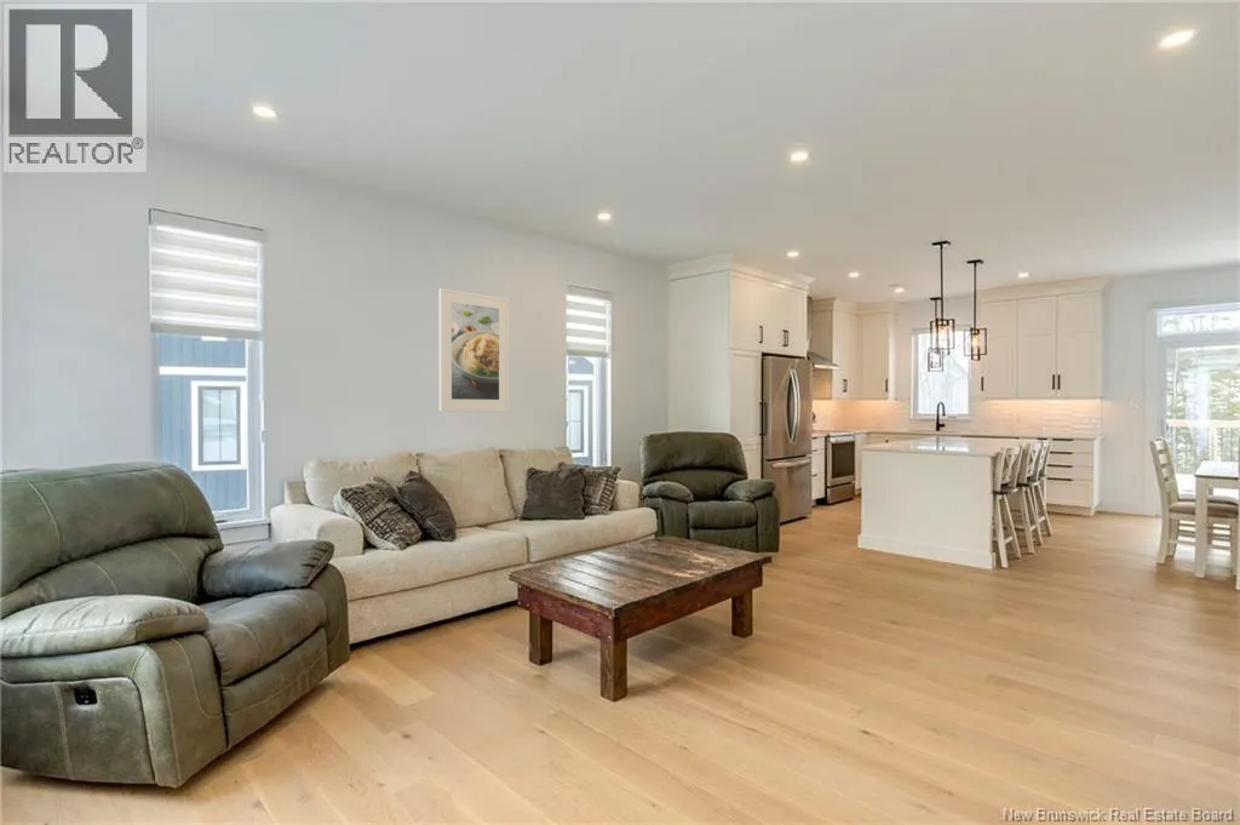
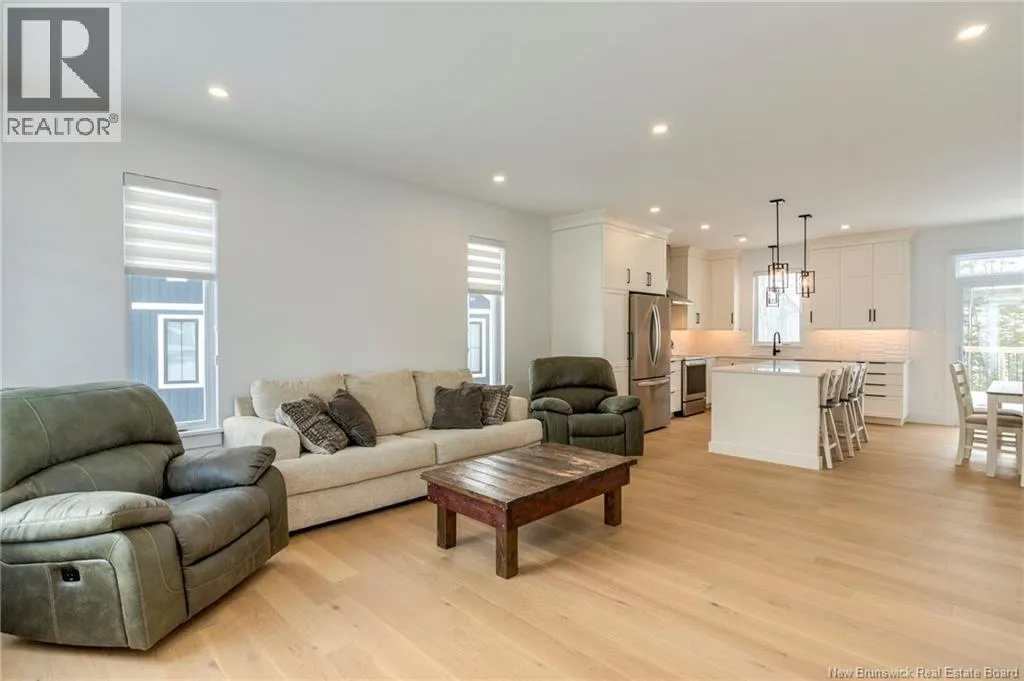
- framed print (475, 351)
